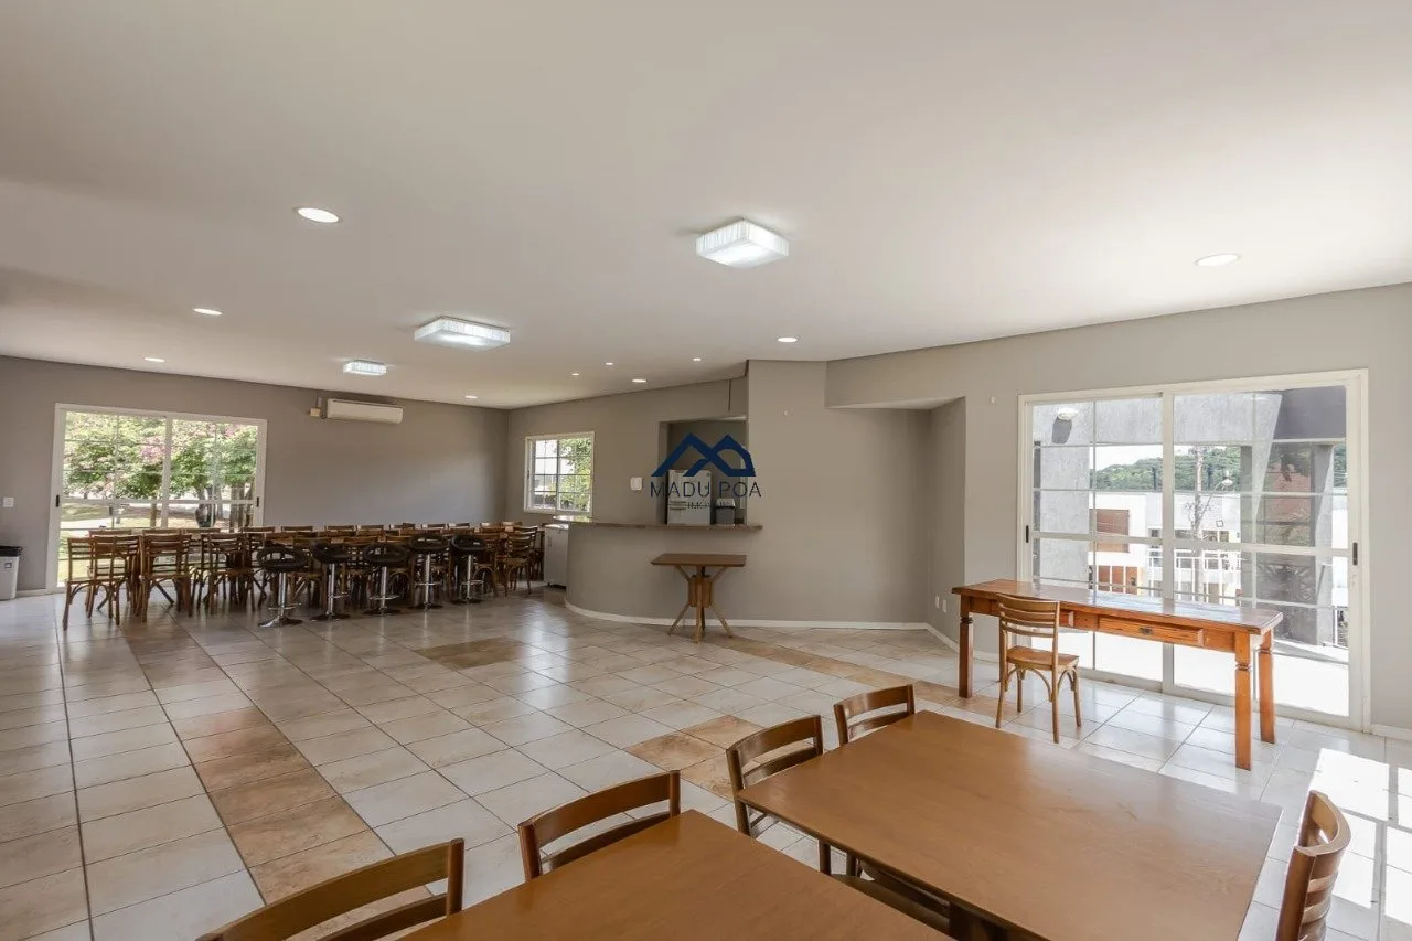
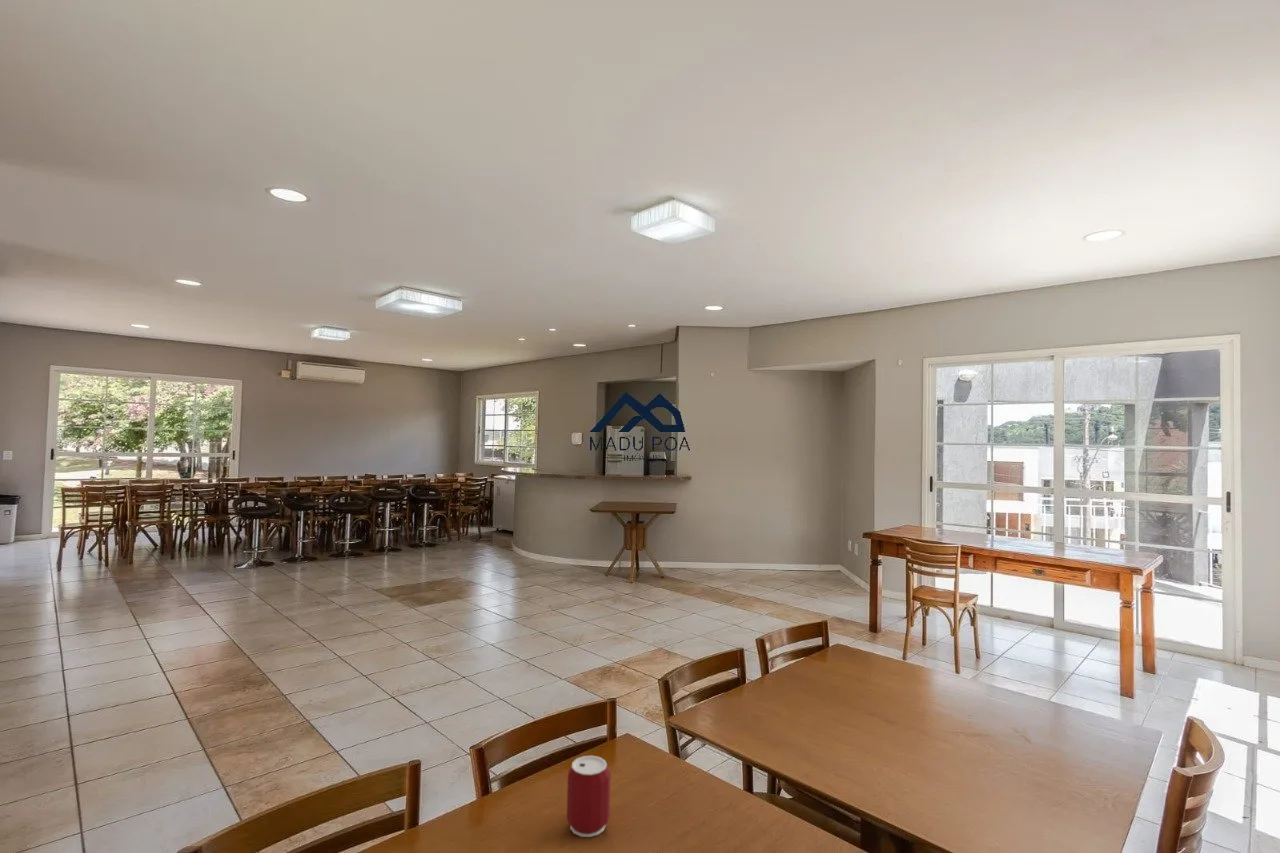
+ can (588, 795)
